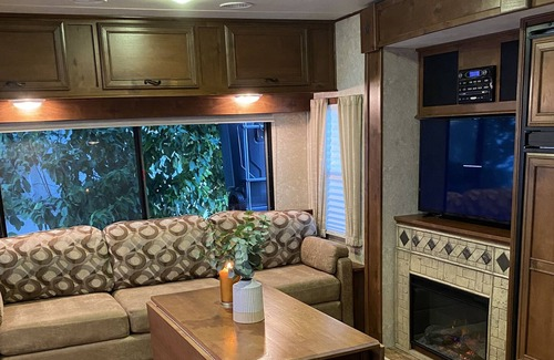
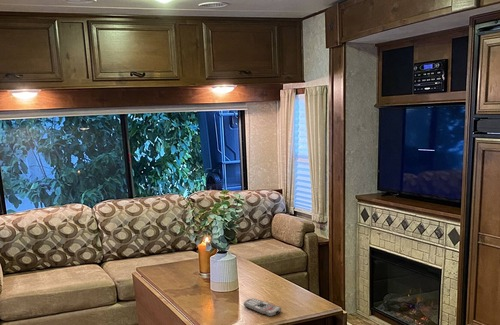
+ remote control (261, 307)
